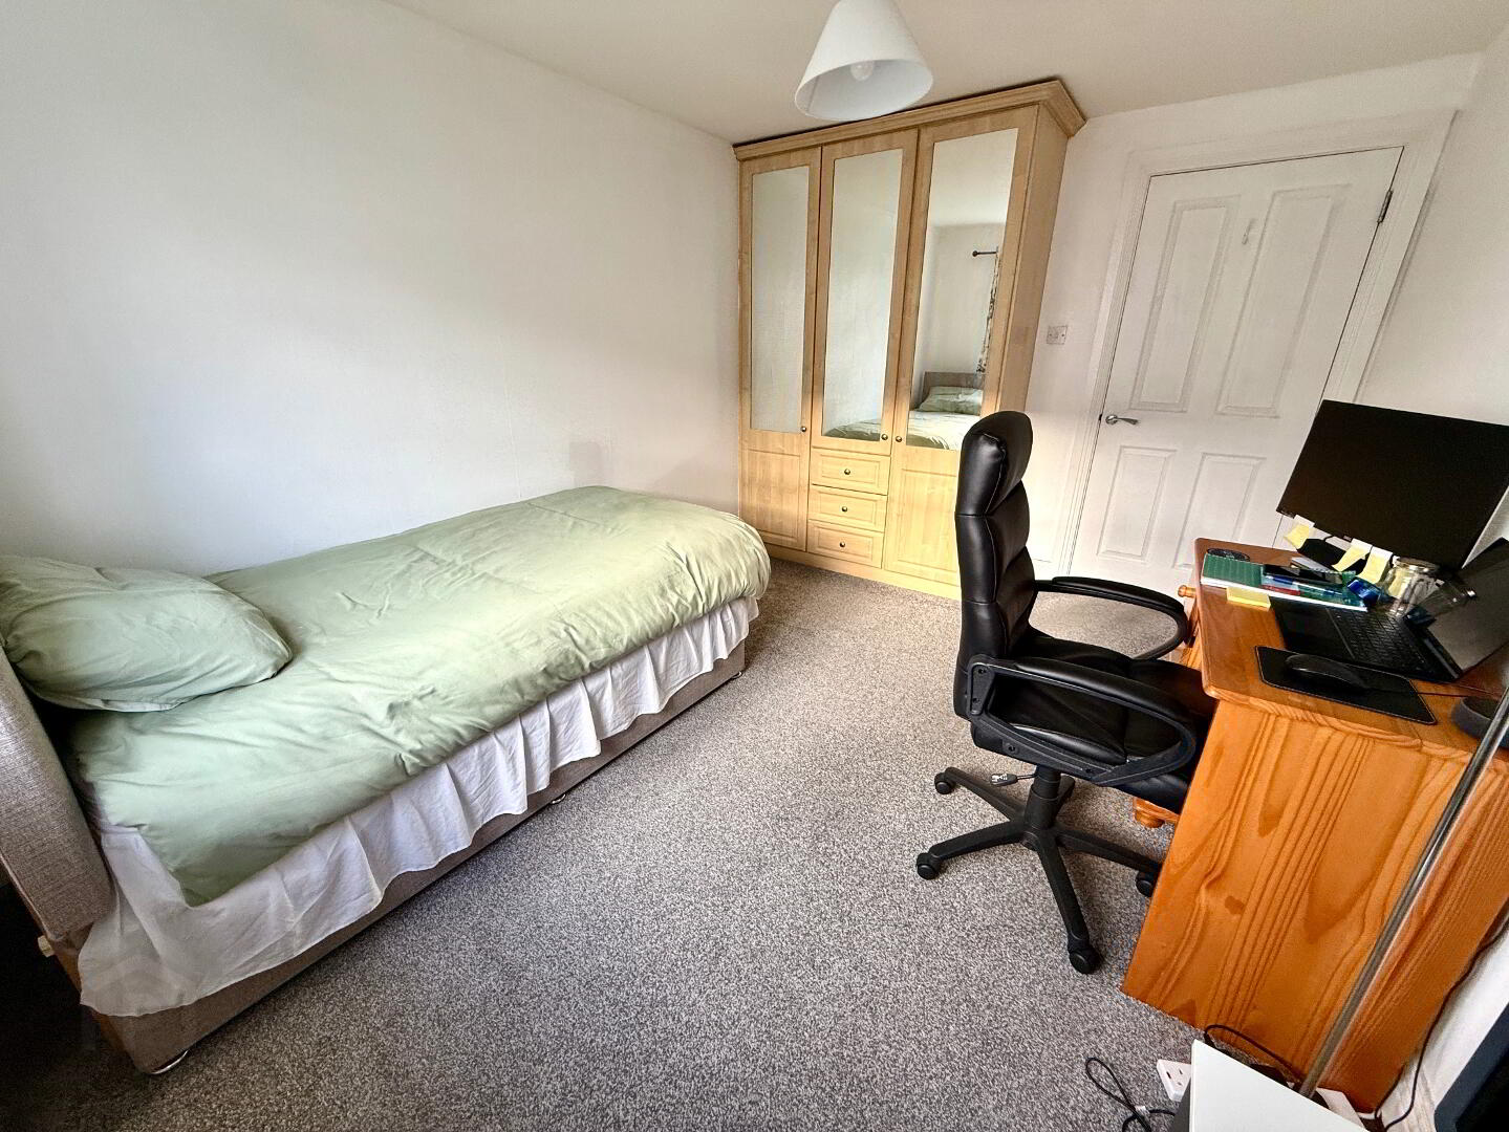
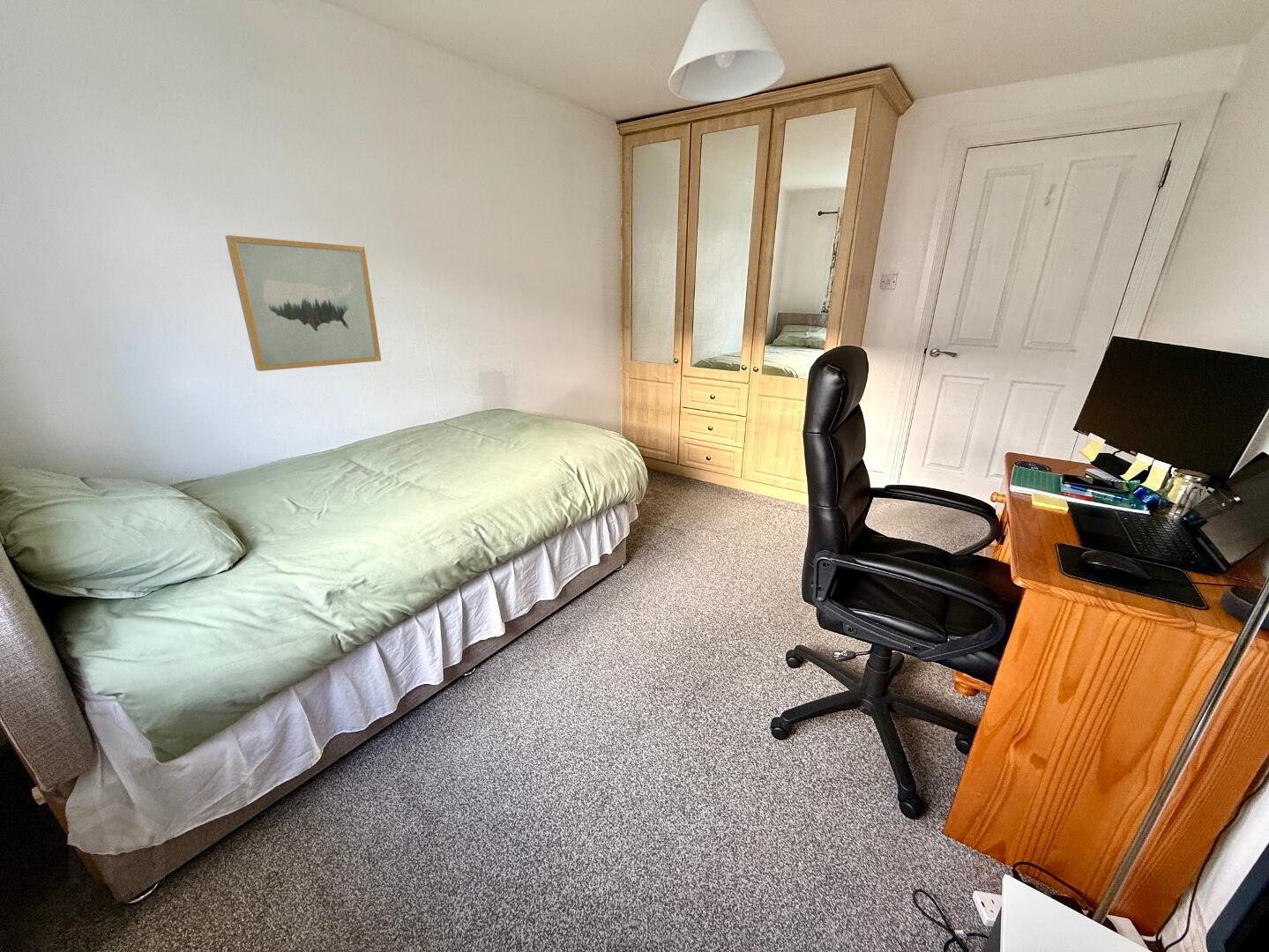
+ wall art (312, 306)
